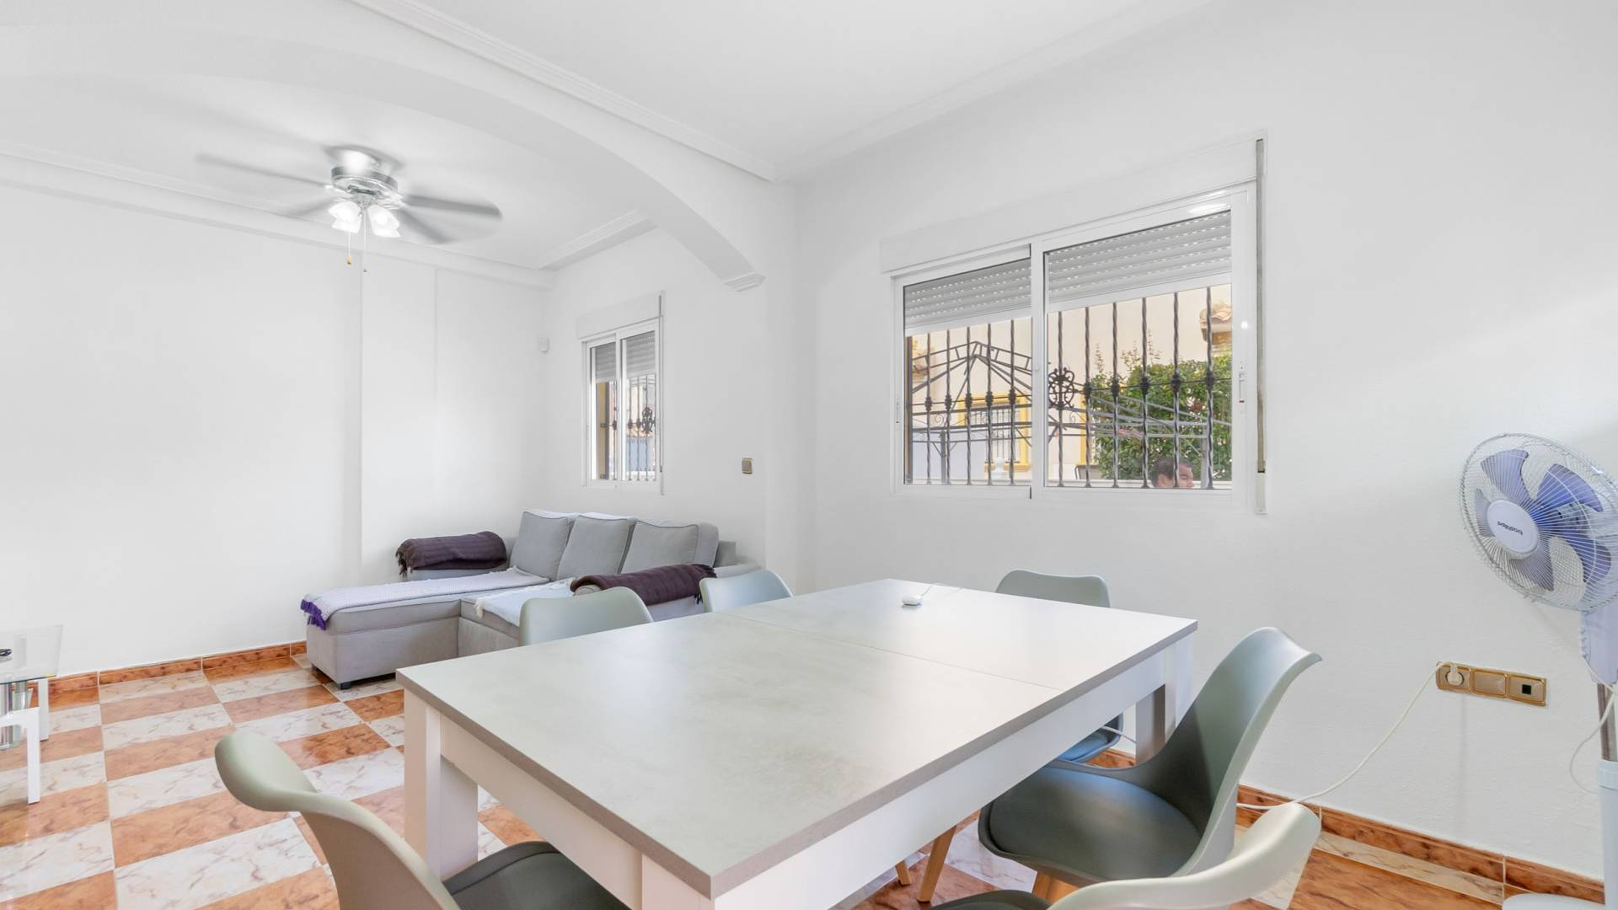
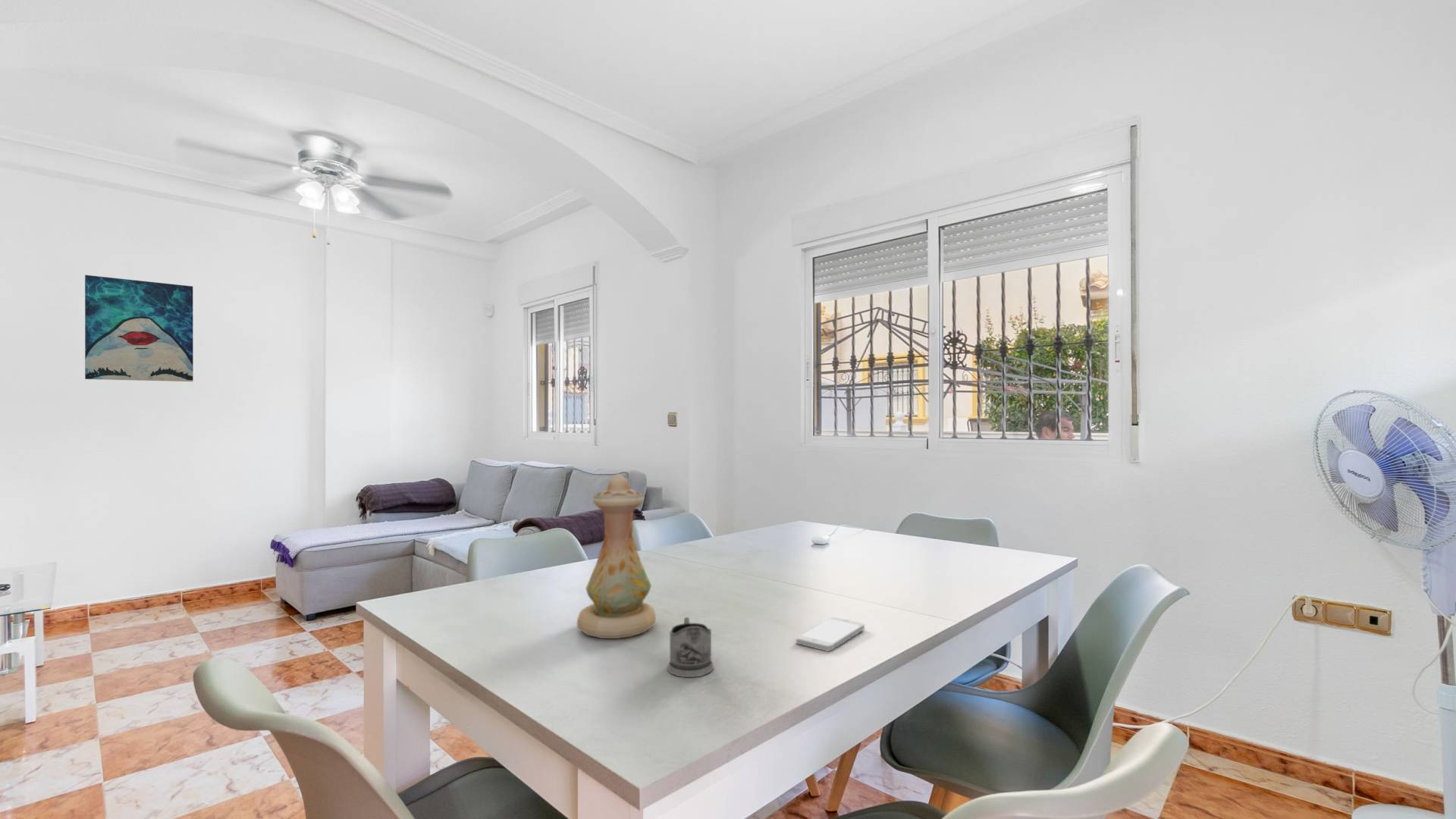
+ vase (617, 550)
+ wall art (141, 331)
+ smartphone (831, 633)
+ tea glass holder (689, 641)
